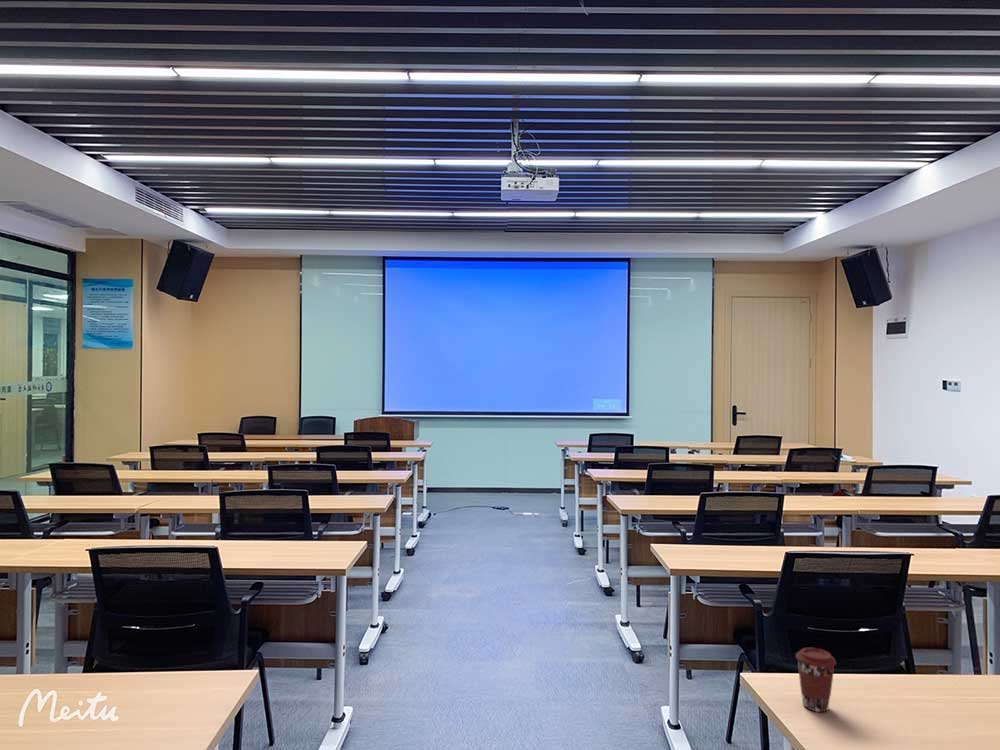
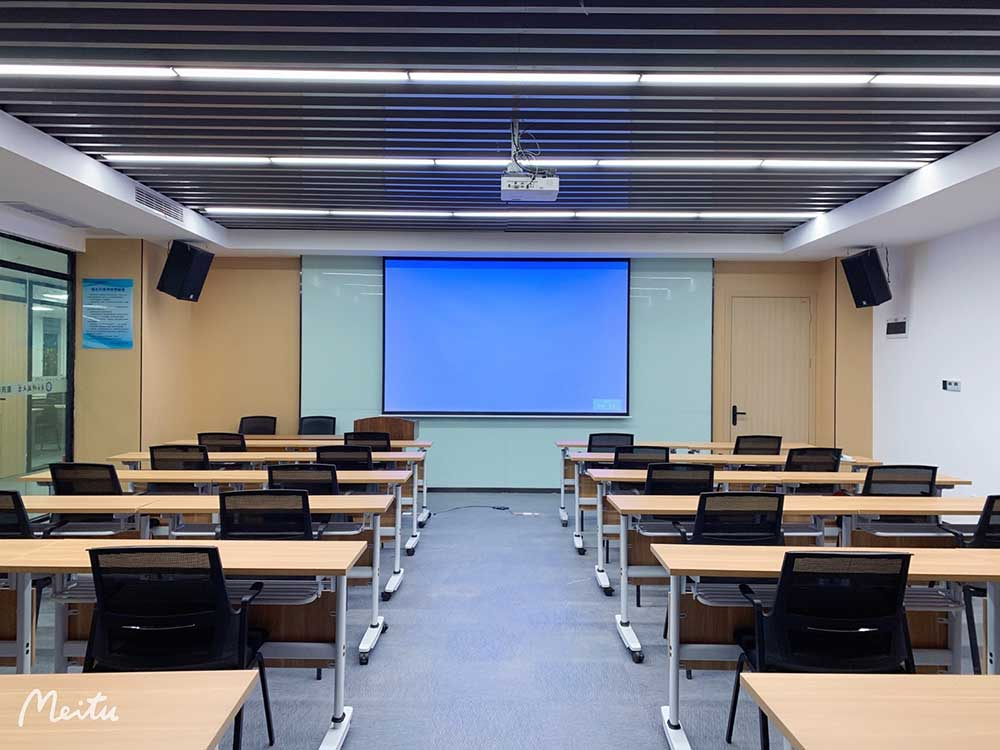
- coffee cup (815, 679)
